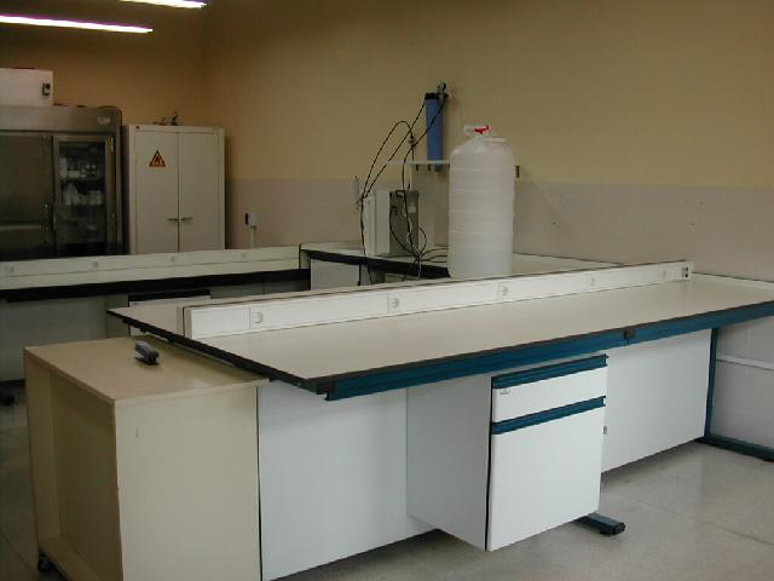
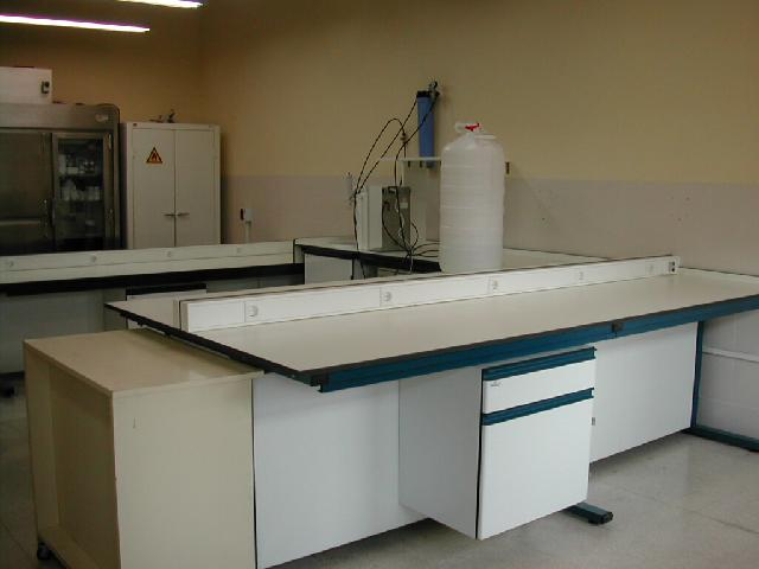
- stapler (146, 351)
